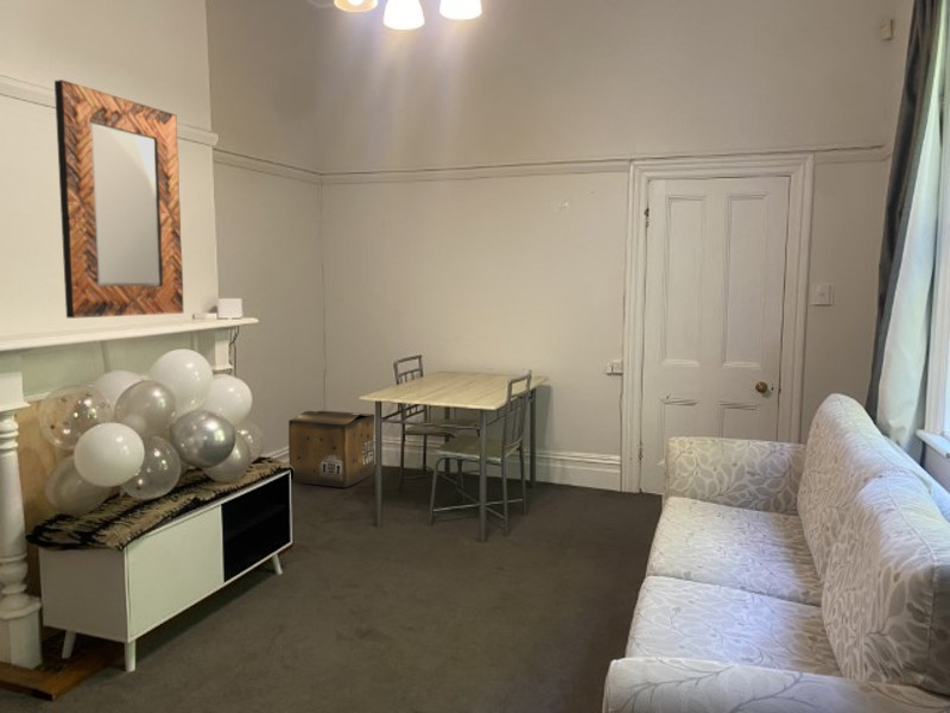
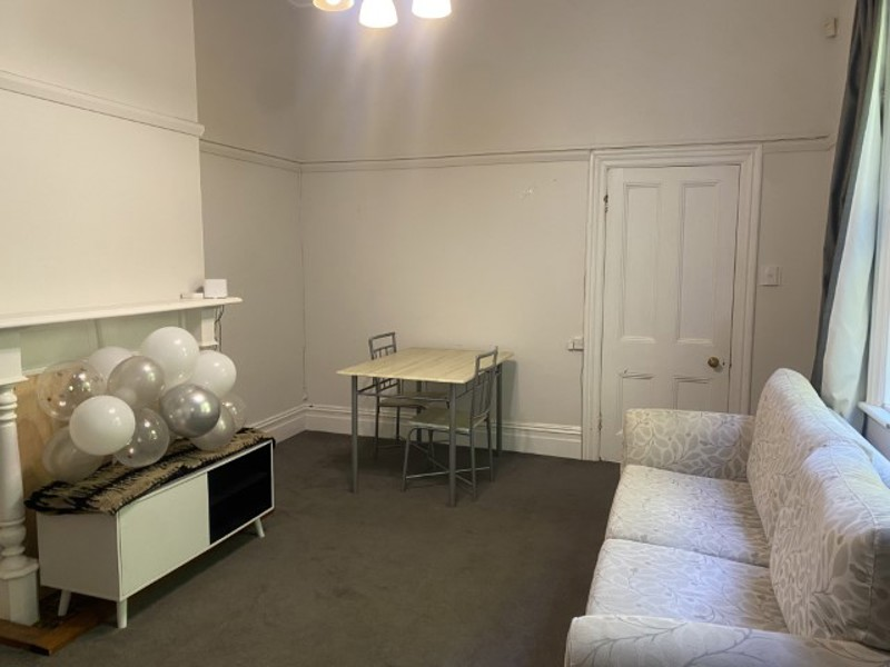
- cardboard box (334, 444)
- home mirror (126, 208)
